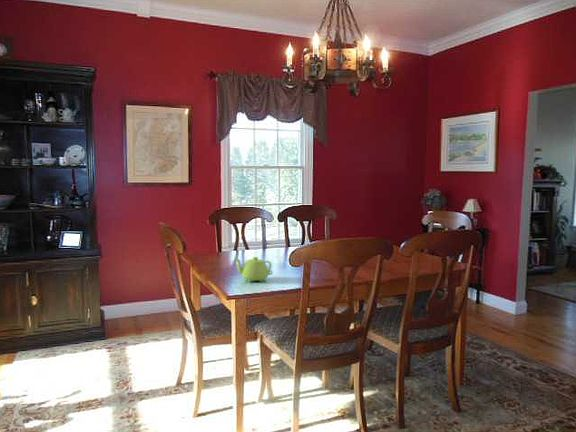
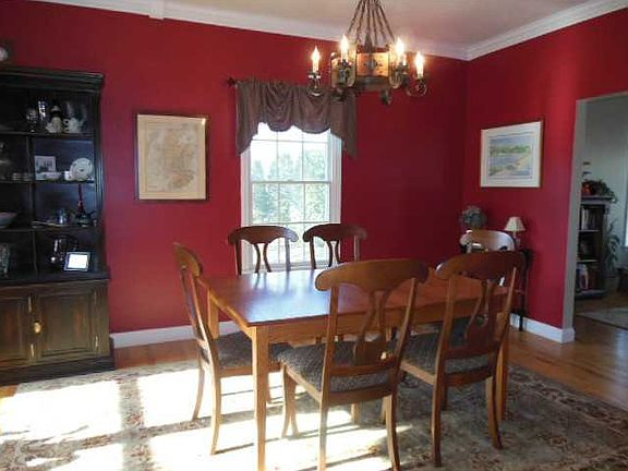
- teapot (253, 268)
